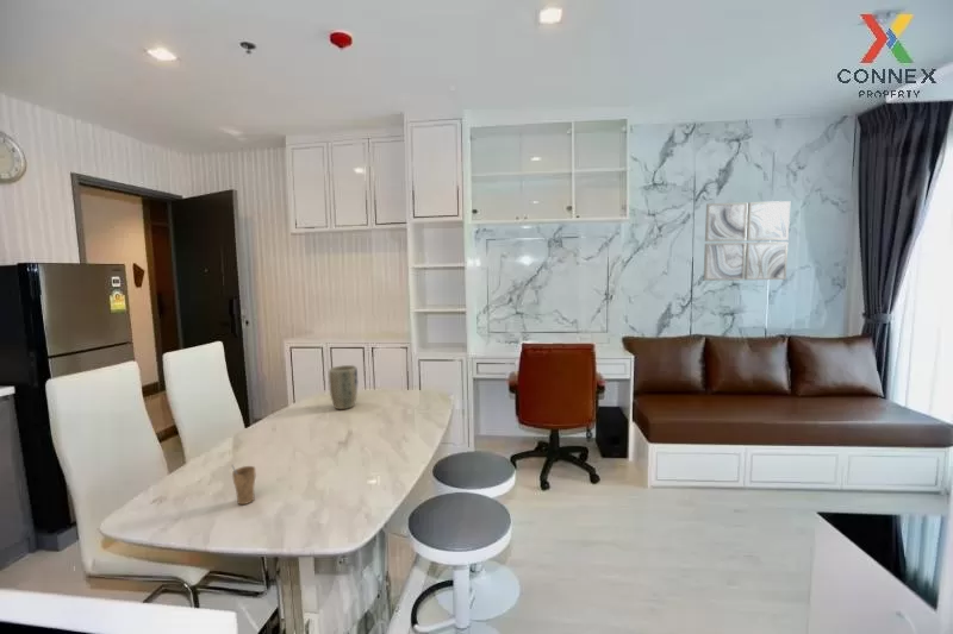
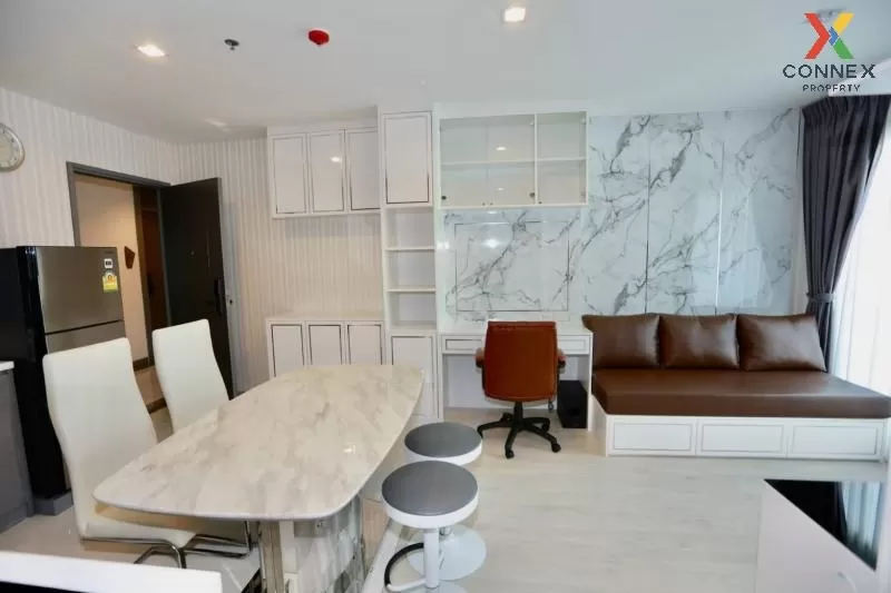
- wall art (746, 243)
- plant pot (343, 387)
- cup (244, 481)
